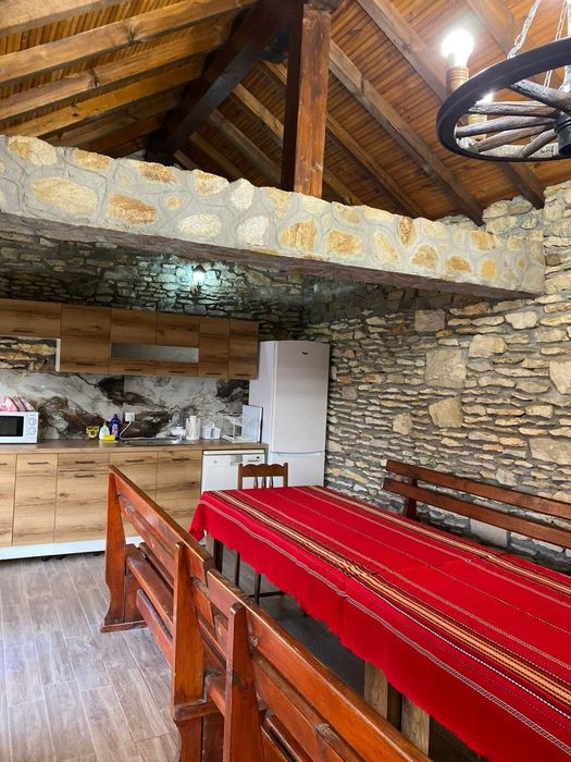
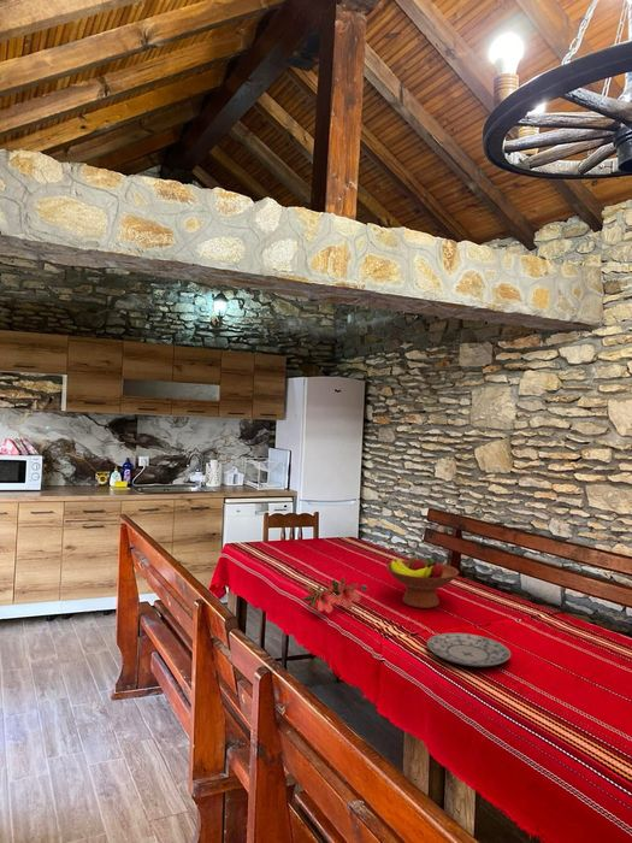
+ fruit bowl (421, 578)
+ flower (333, 595)
+ plate (467, 652)
